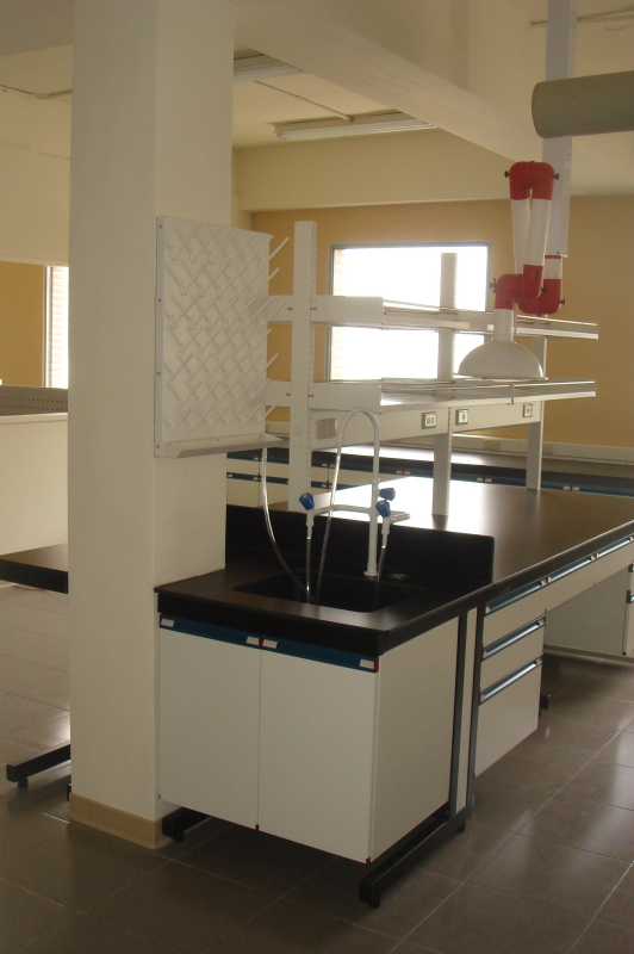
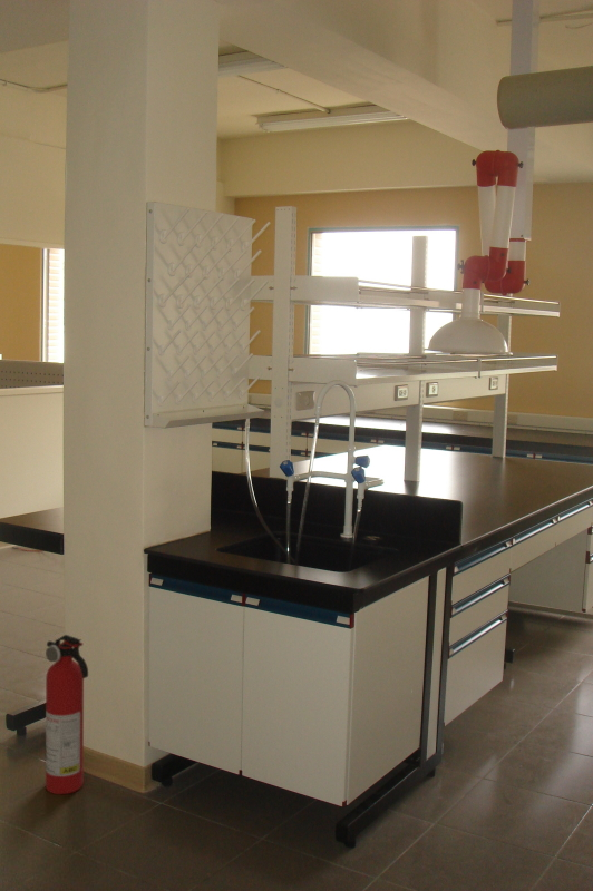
+ fire extinguisher (66, 711)
